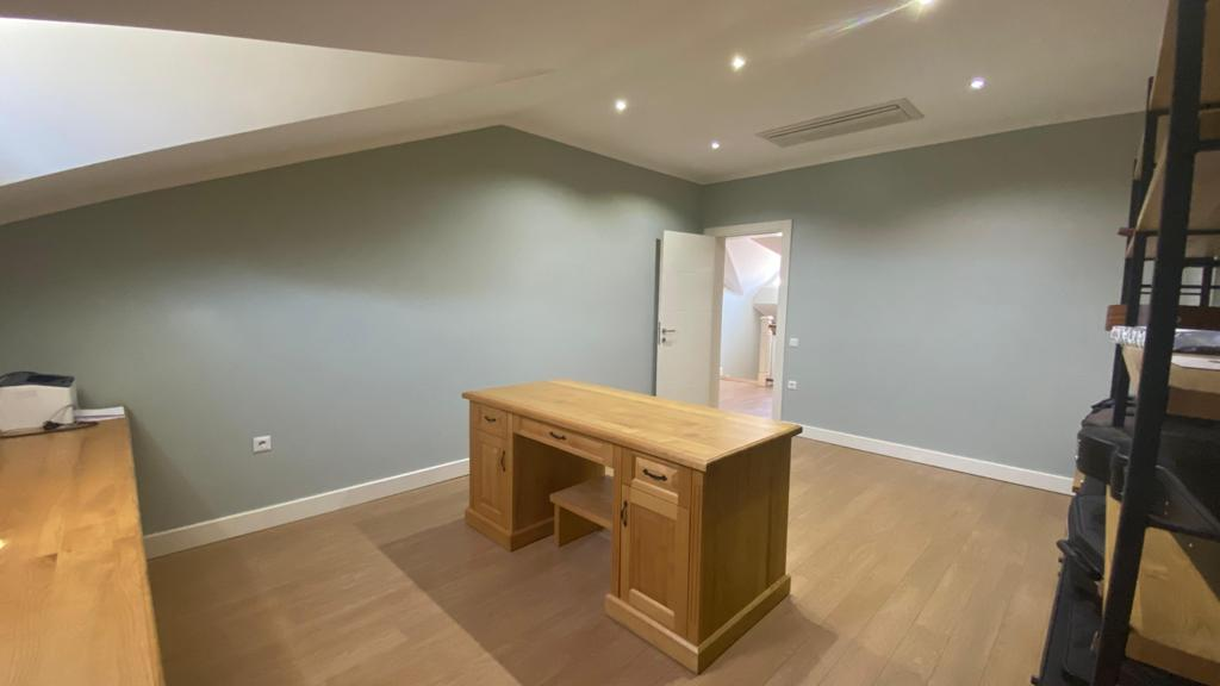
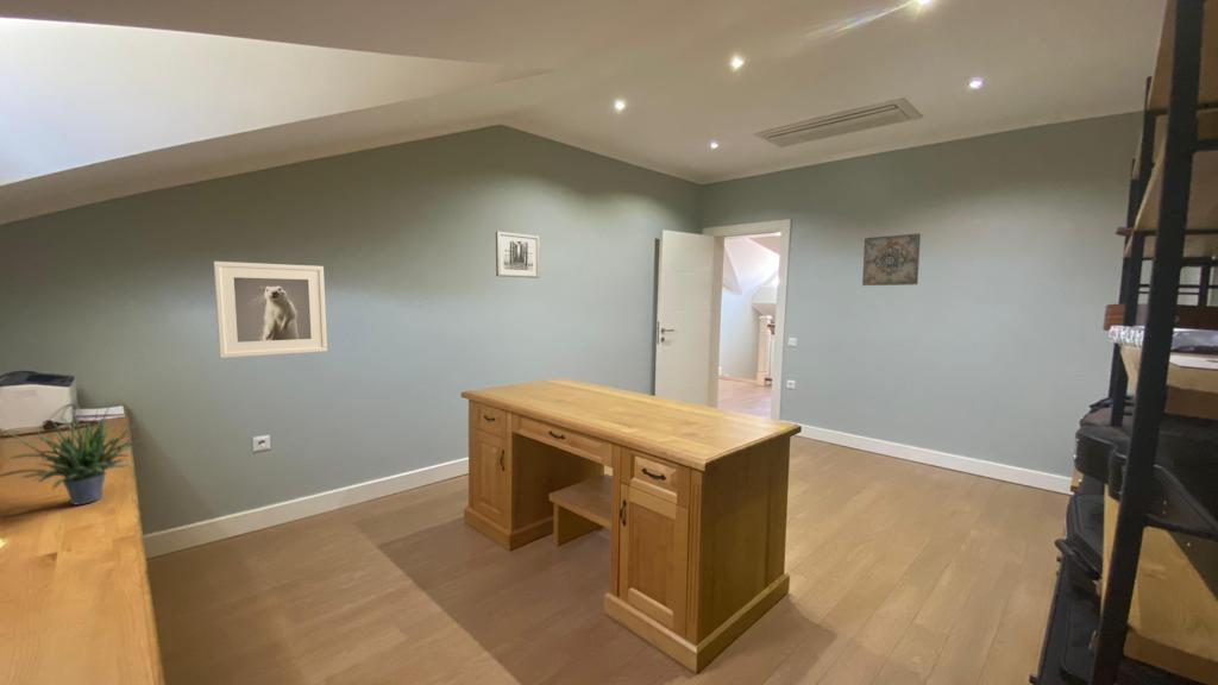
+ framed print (274, 309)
+ wall art (890, 260)
+ wall art (517, 256)
+ potted plant (74, 450)
